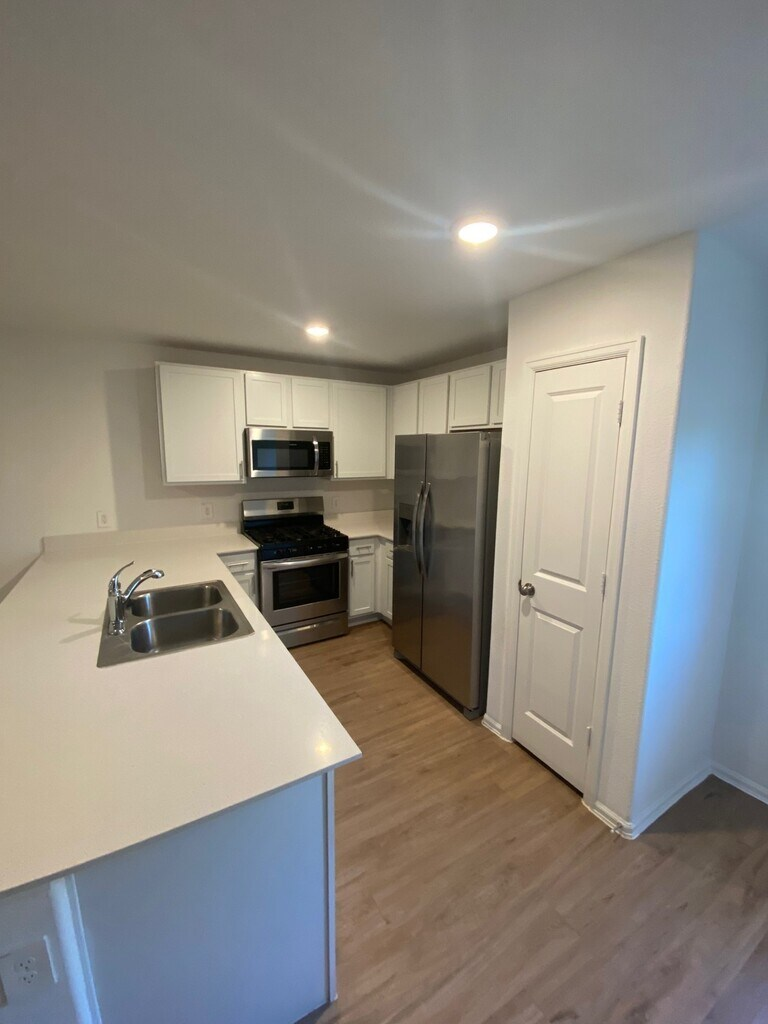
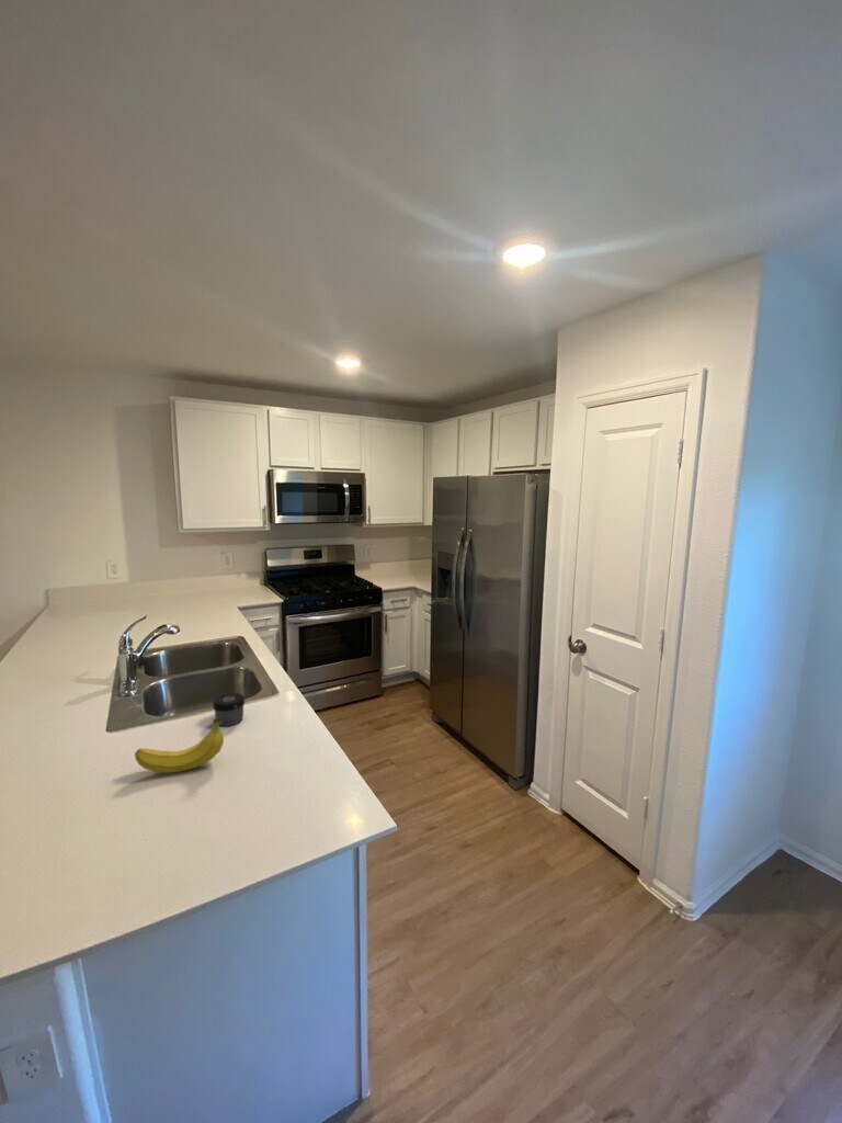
+ jar (229, 710)
+ fruit (181, 750)
